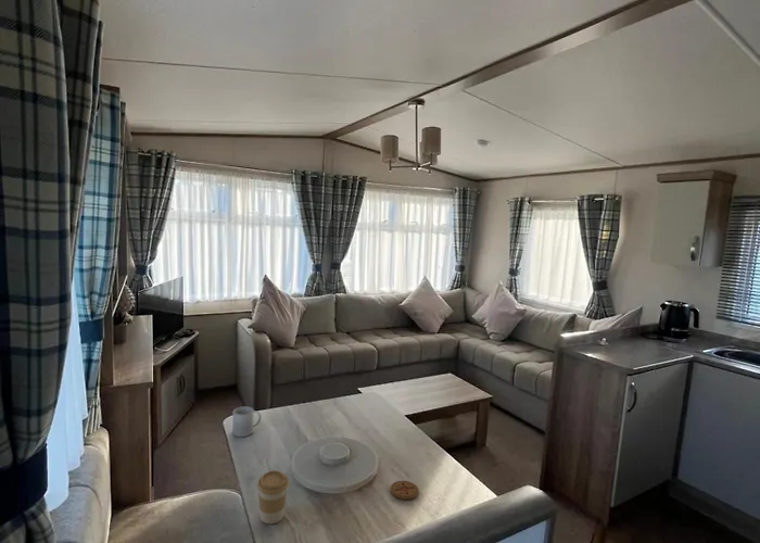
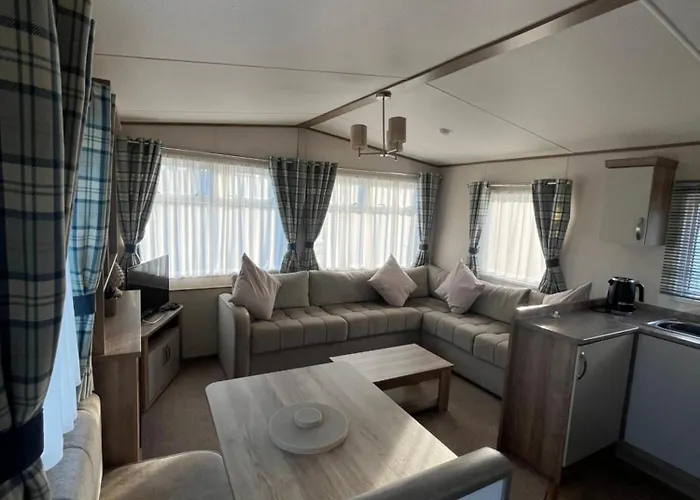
- coffee cup (273, 496)
- mug (246, 420)
- coaster (404, 490)
